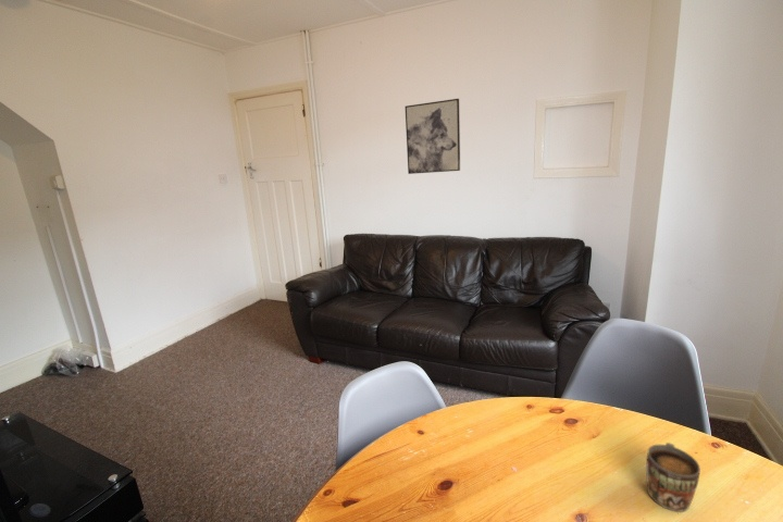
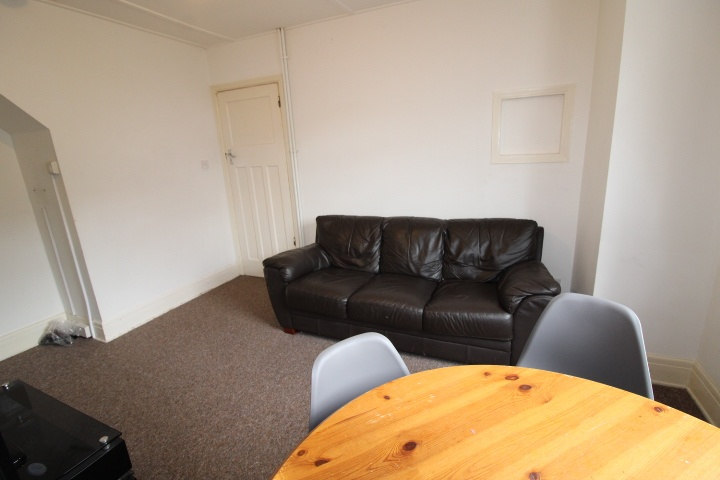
- wall art (432, 138)
- mug (669, 471)
